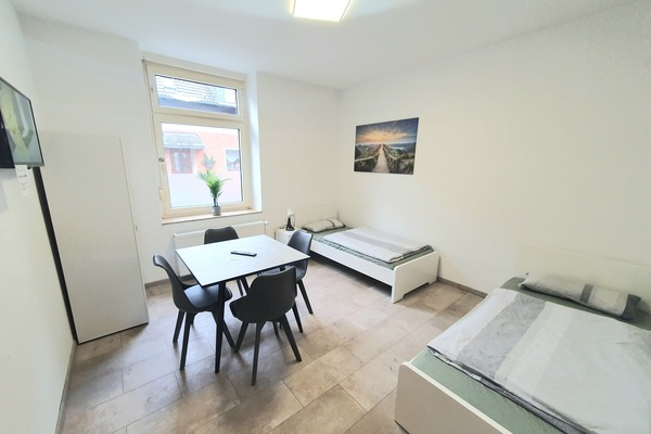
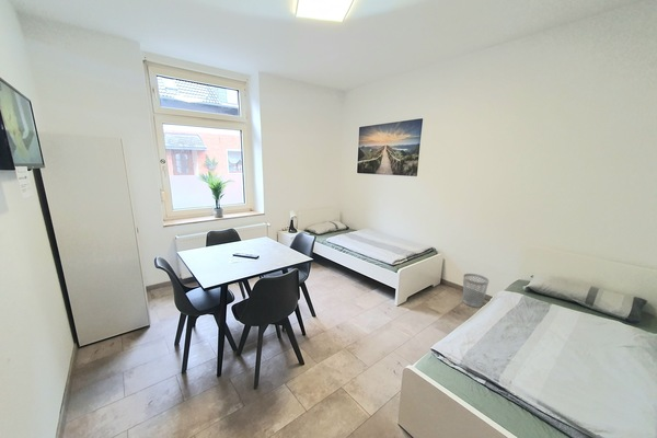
+ wastebasket (474, 290)
